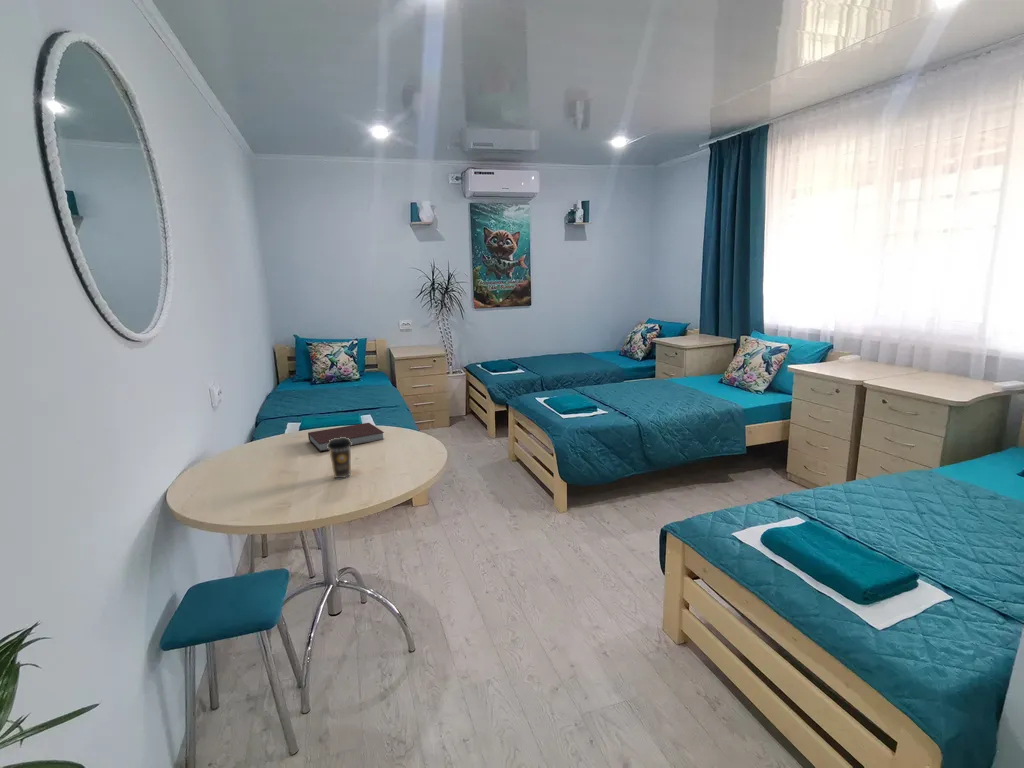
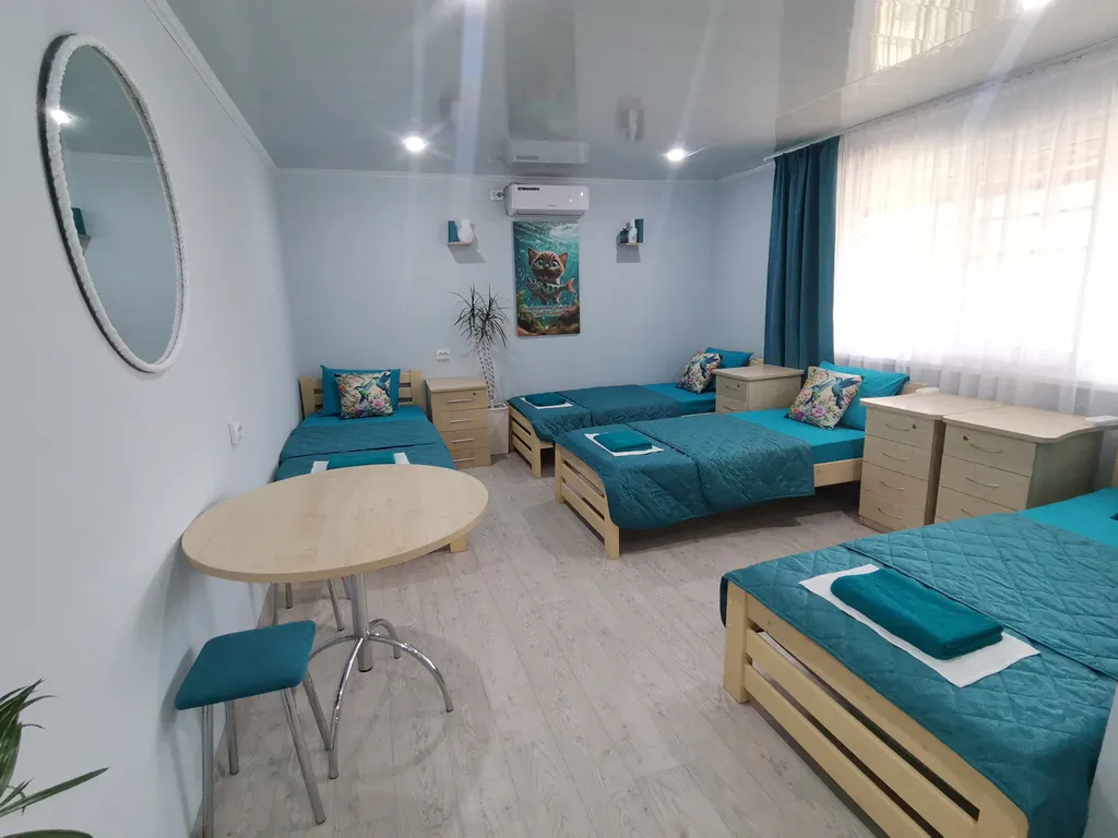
- coffee cup (340, 458)
- notebook (346, 436)
